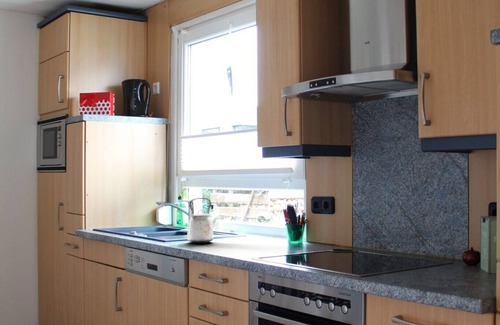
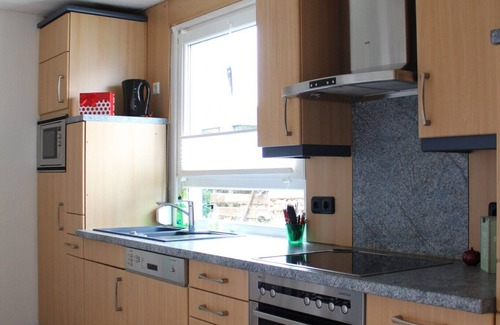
- kettle (204, 219)
